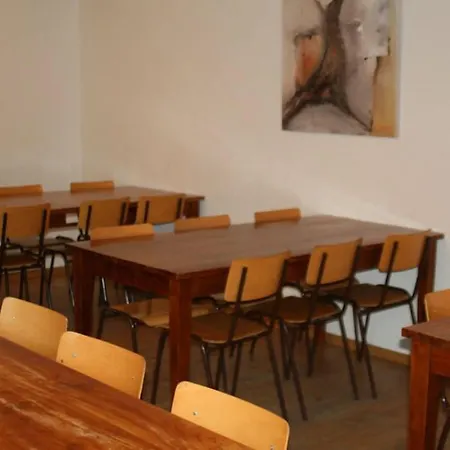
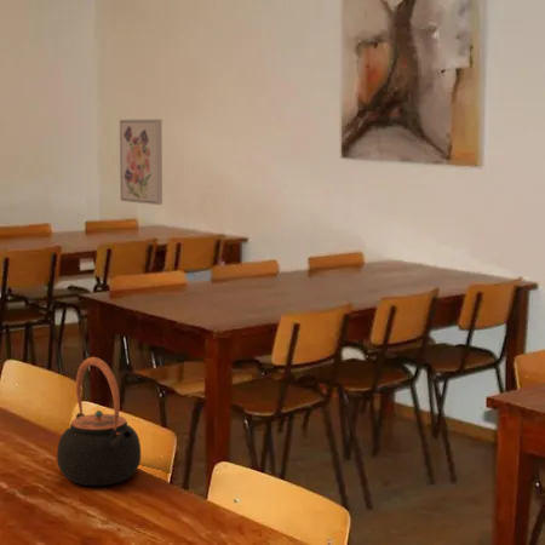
+ teapot (102, 419)
+ wall art (140, 161)
